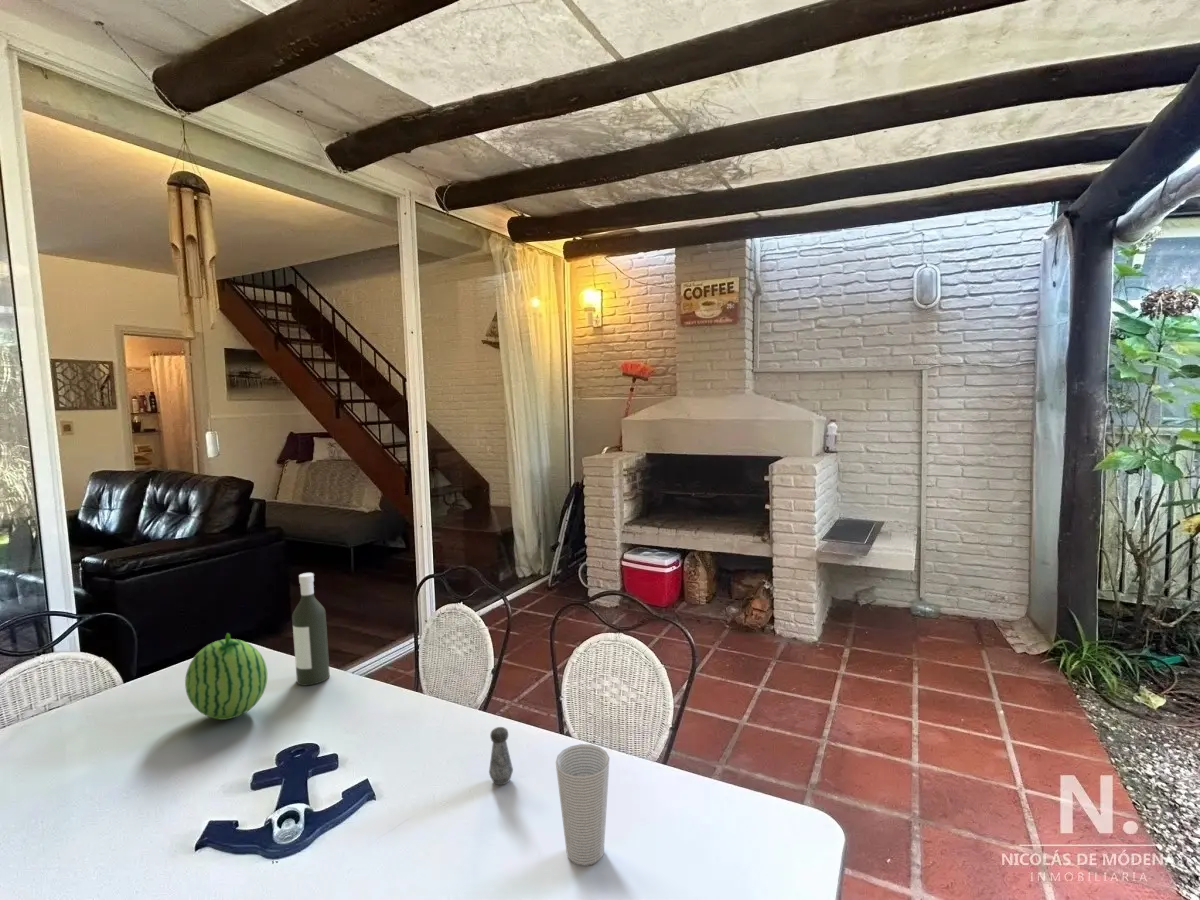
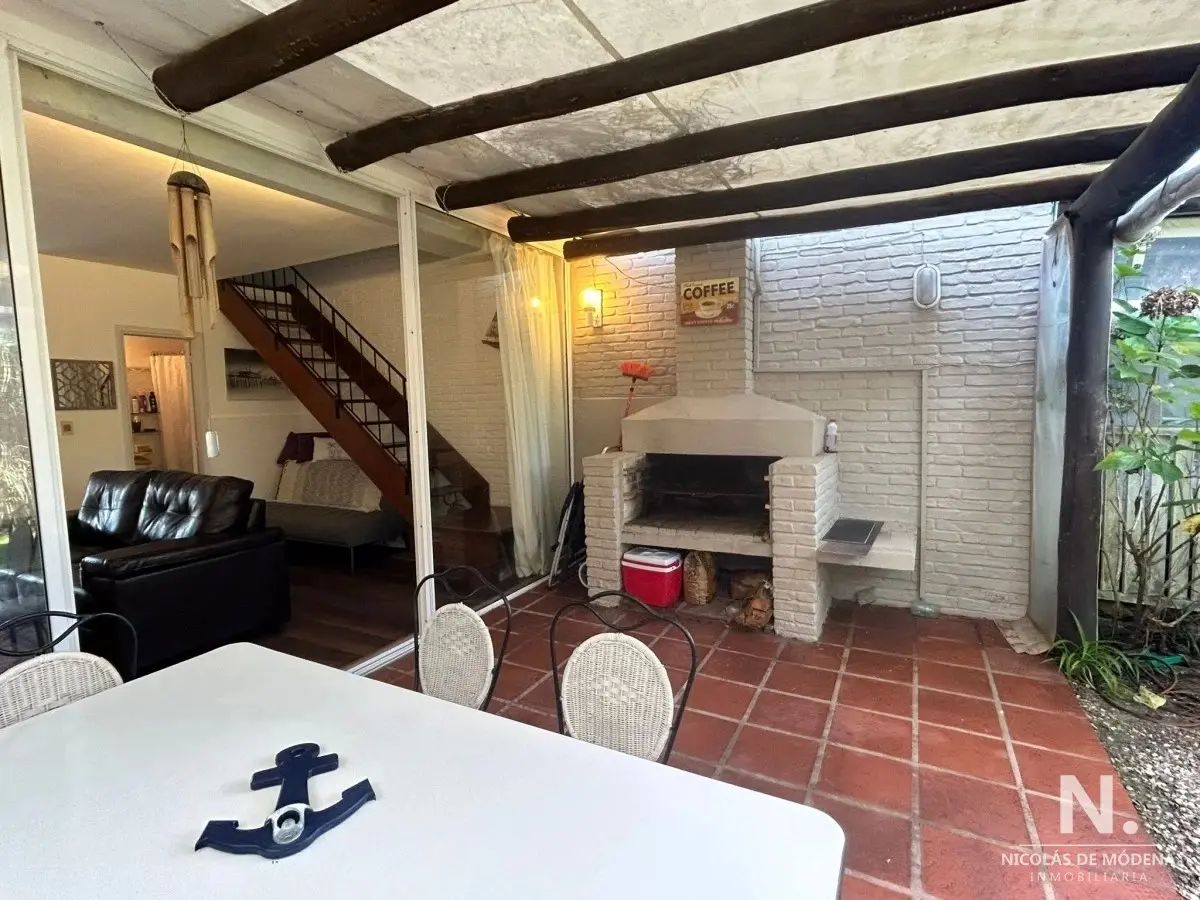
- fruit (226, 672)
- bottle (309, 626)
- cup (584, 806)
- salt shaker (500, 755)
